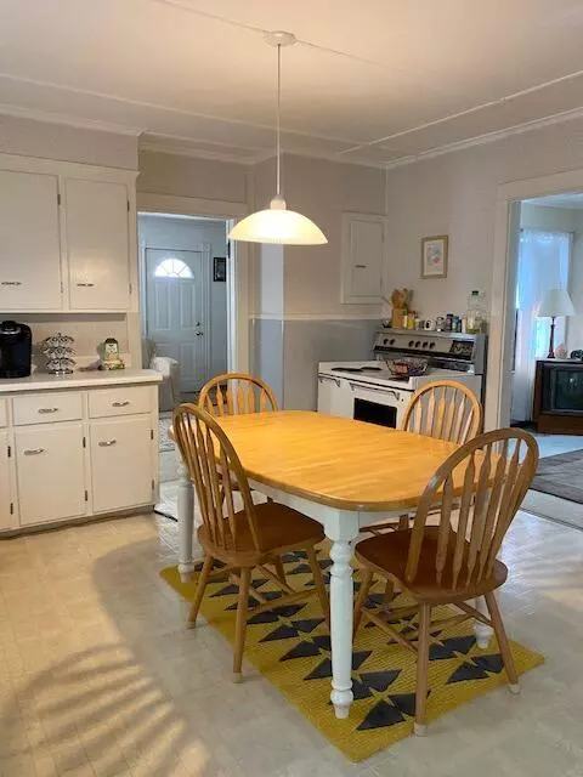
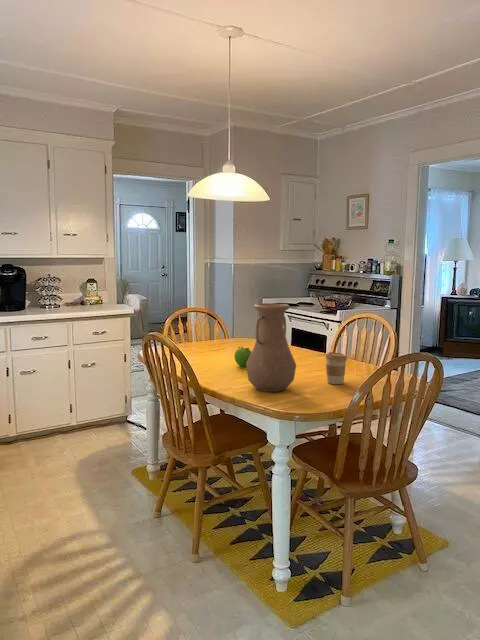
+ vase (271, 346)
+ fruit (243, 356)
+ coffee cup (335, 367)
